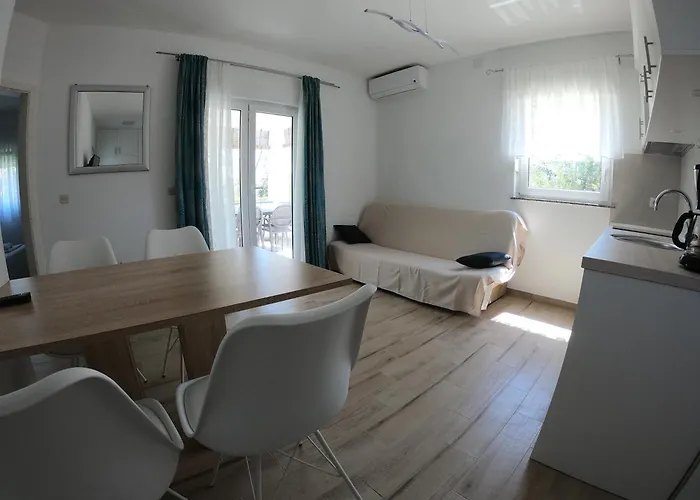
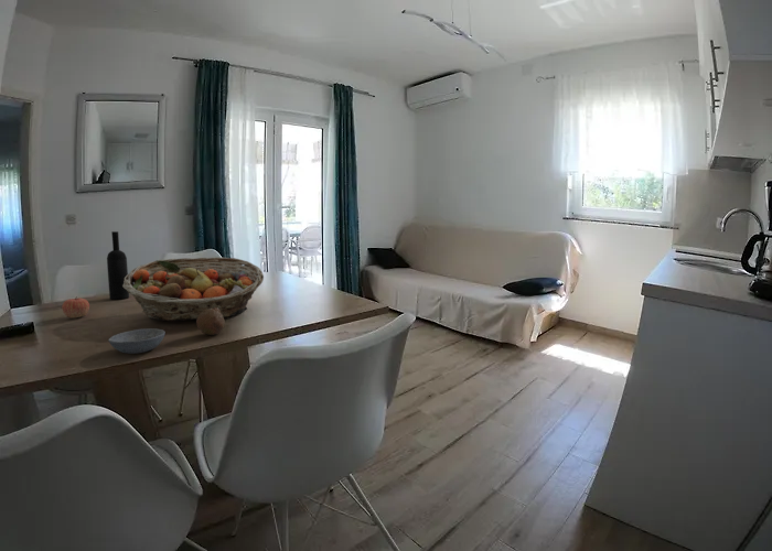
+ fruit (210, 322)
+ bowl (137, 342)
+ wine bottle (117, 264)
+ apple (75, 306)
+ fruit basket (197, 287)
